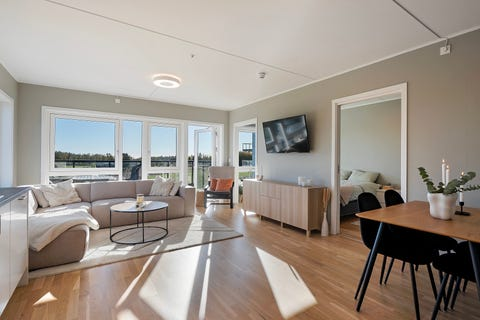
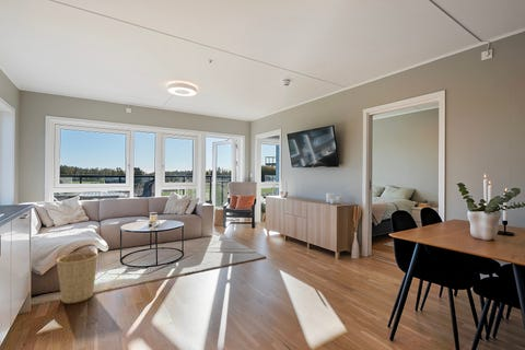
+ basket (78, 272)
